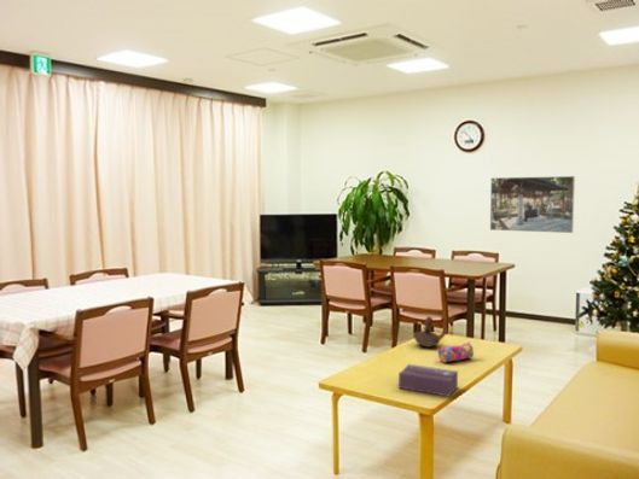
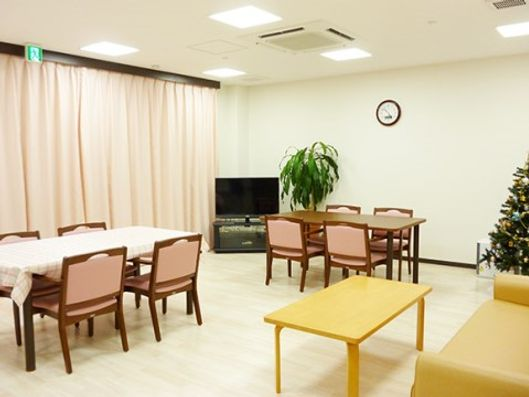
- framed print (530, 204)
- tissue box (428, 379)
- teapot (431, 332)
- pencil case (455, 351)
